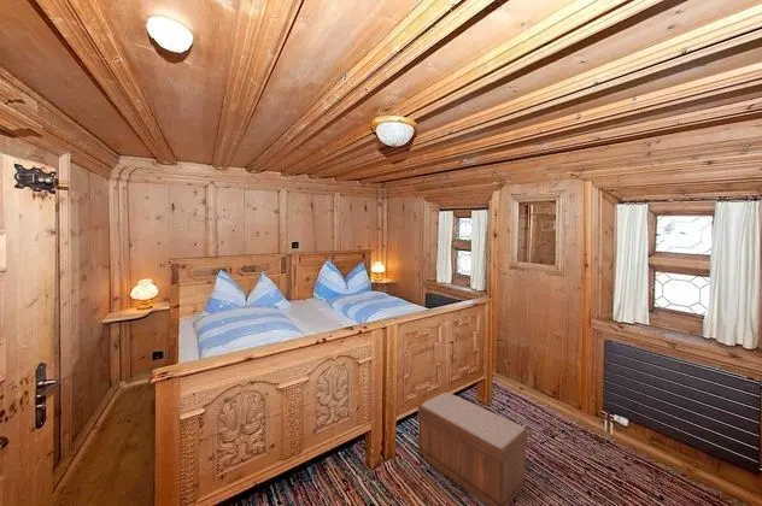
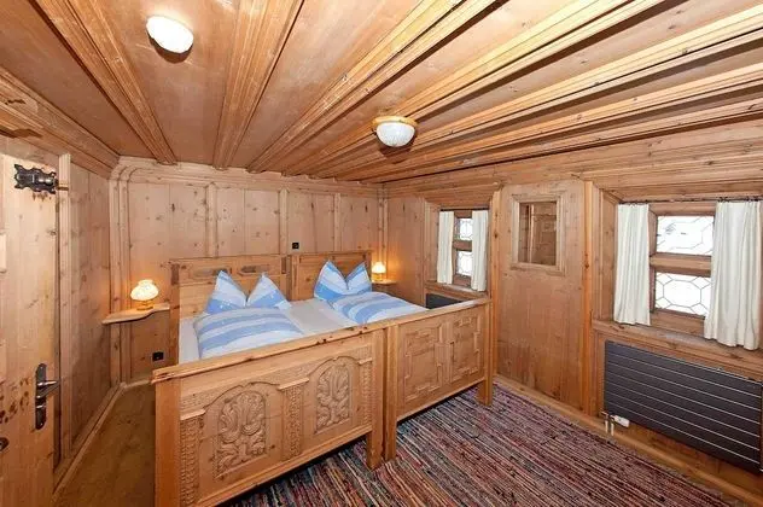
- bench (468, 442)
